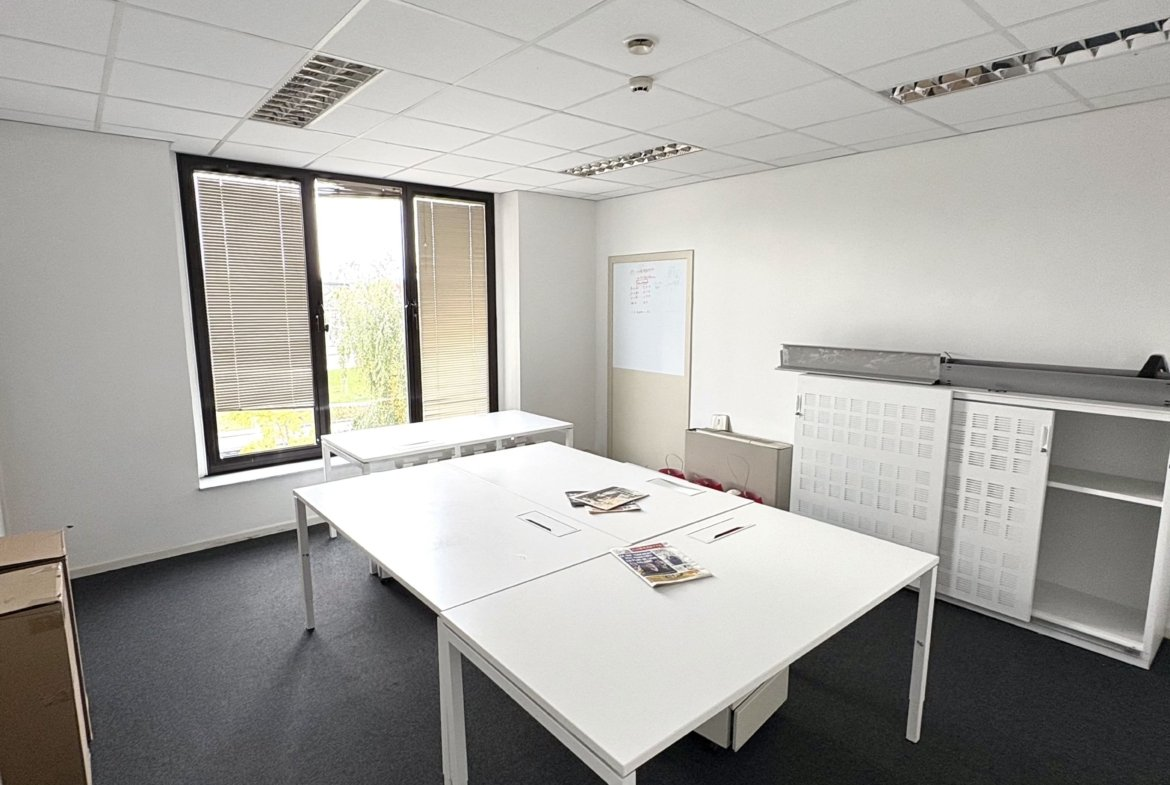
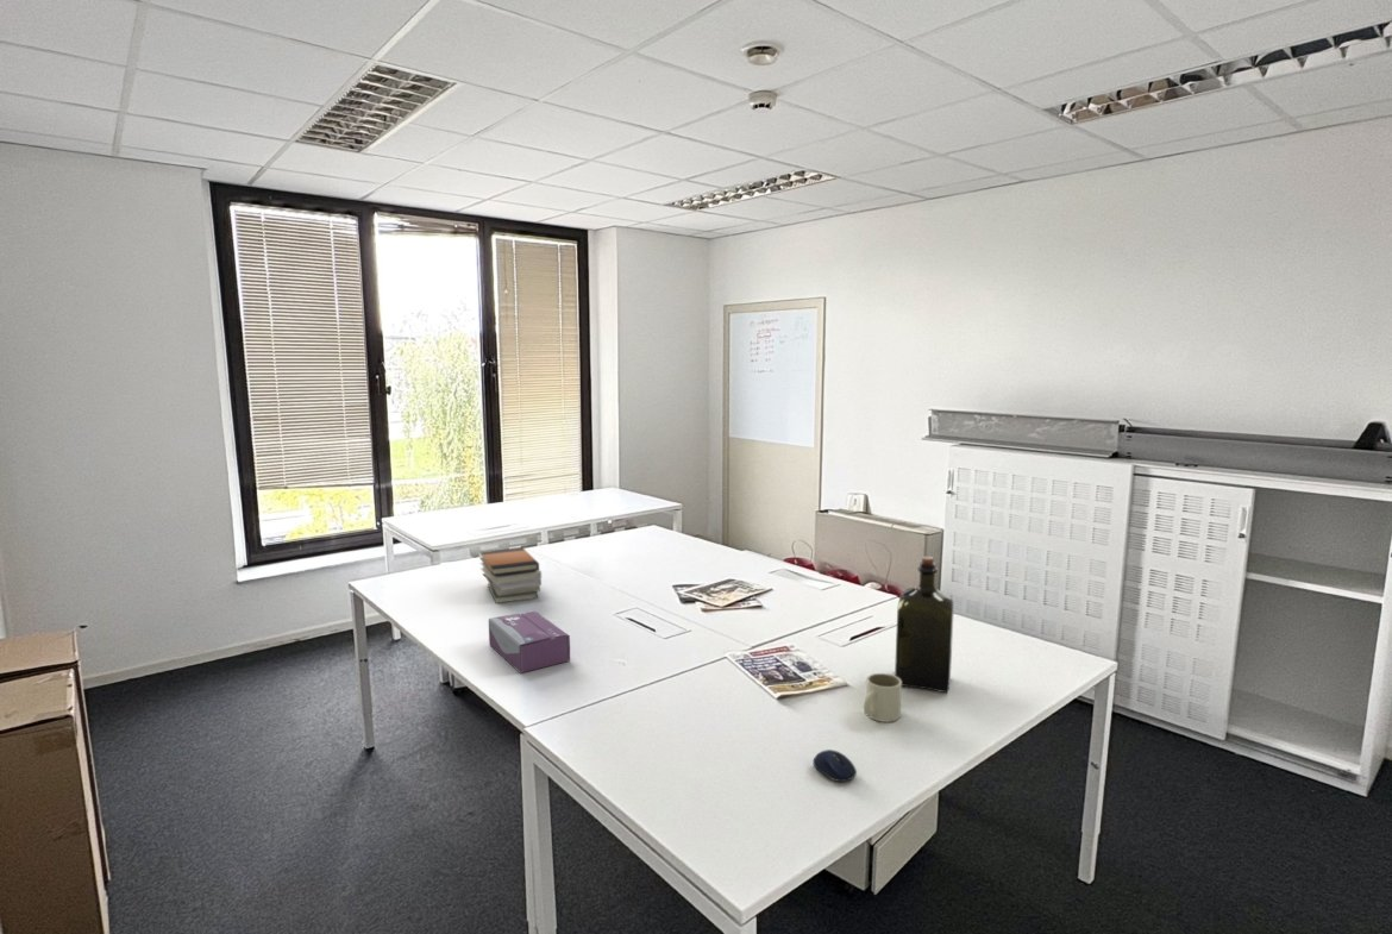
+ liquor (924, 619)
+ computer mouse (833, 763)
+ tissue box (528, 639)
+ book stack (509, 575)
+ mug (879, 698)
